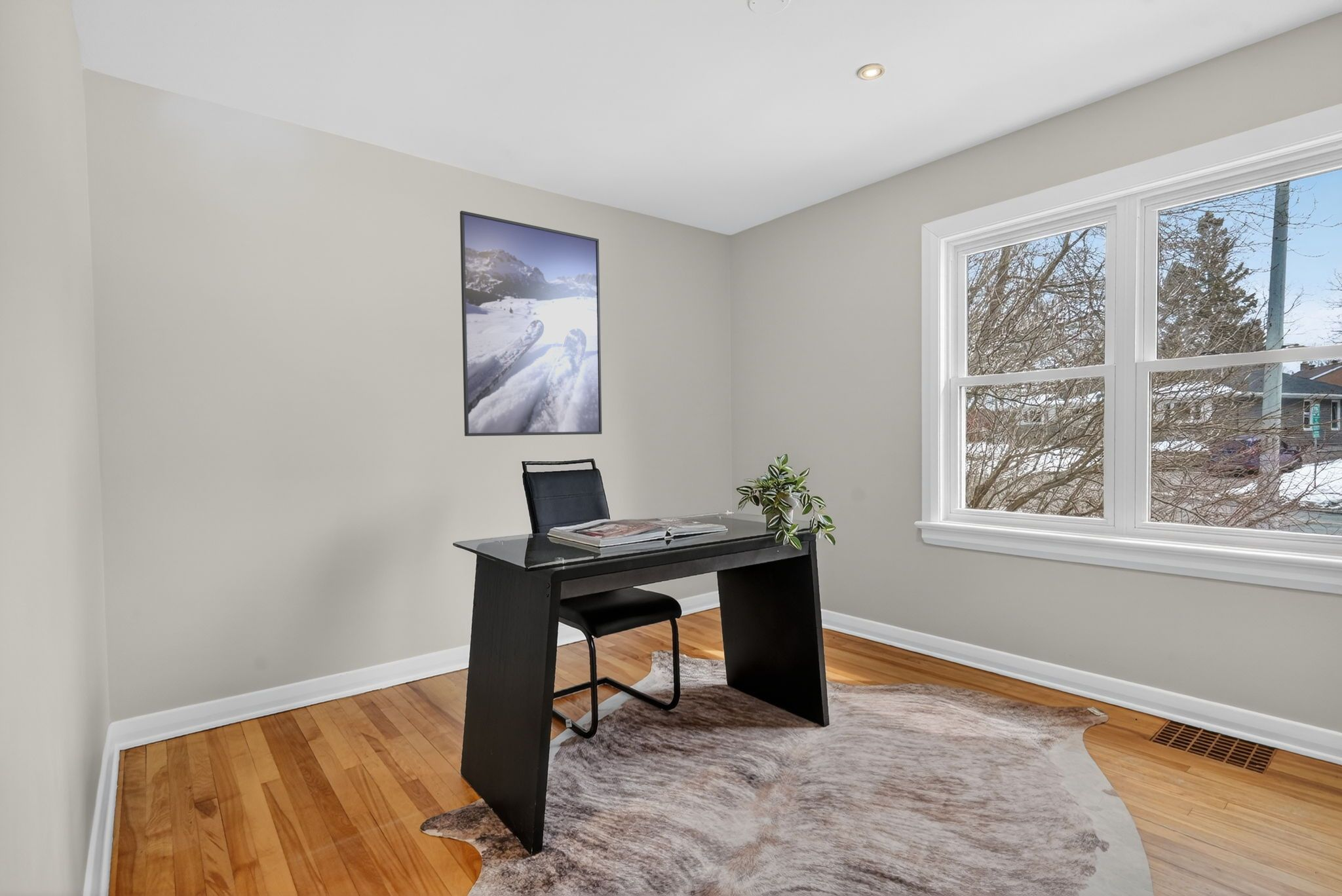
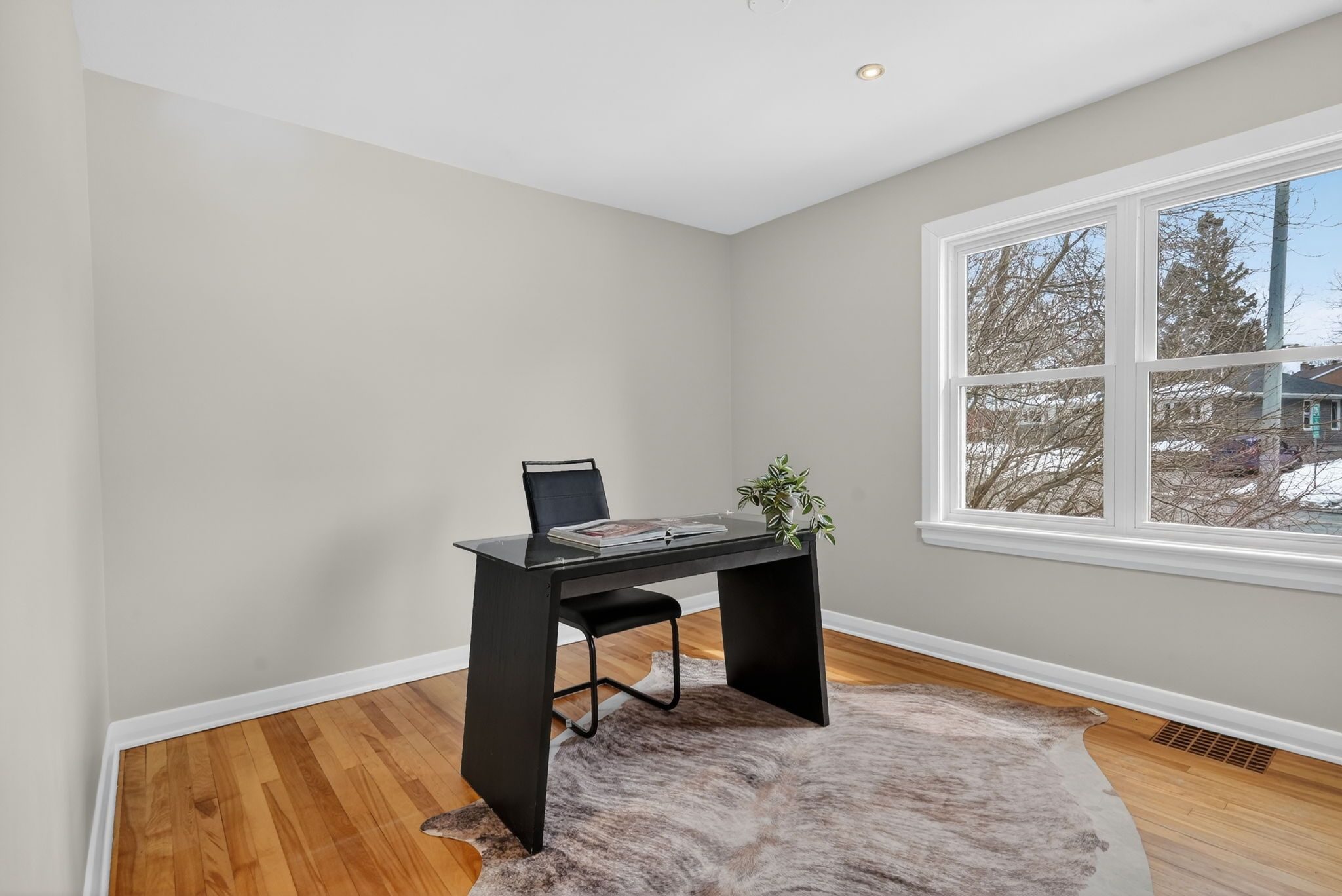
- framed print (536, 331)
